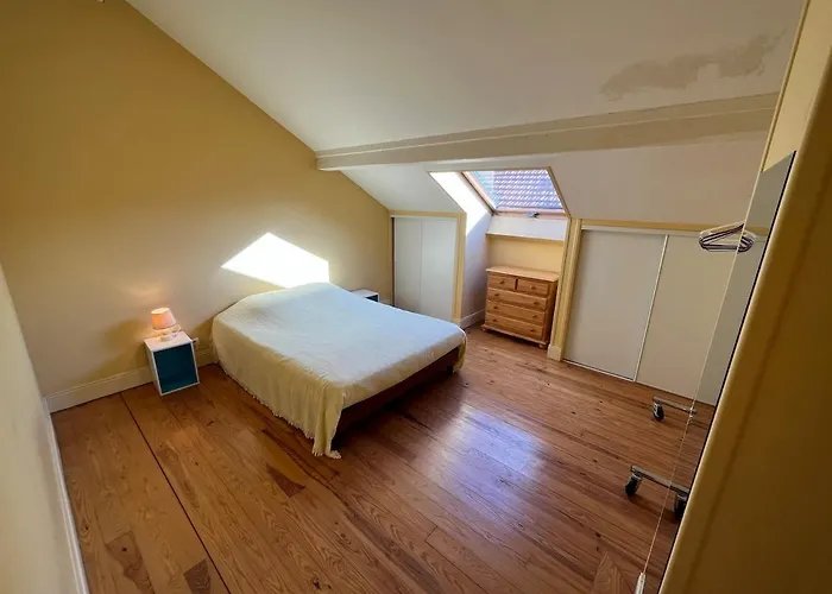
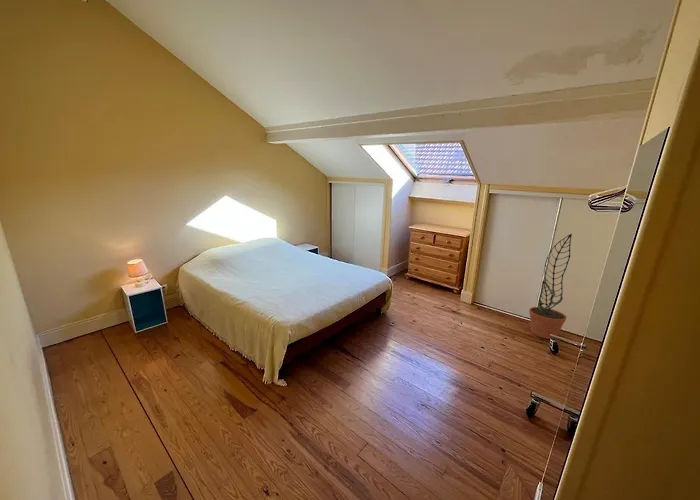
+ decorative plant (552, 284)
